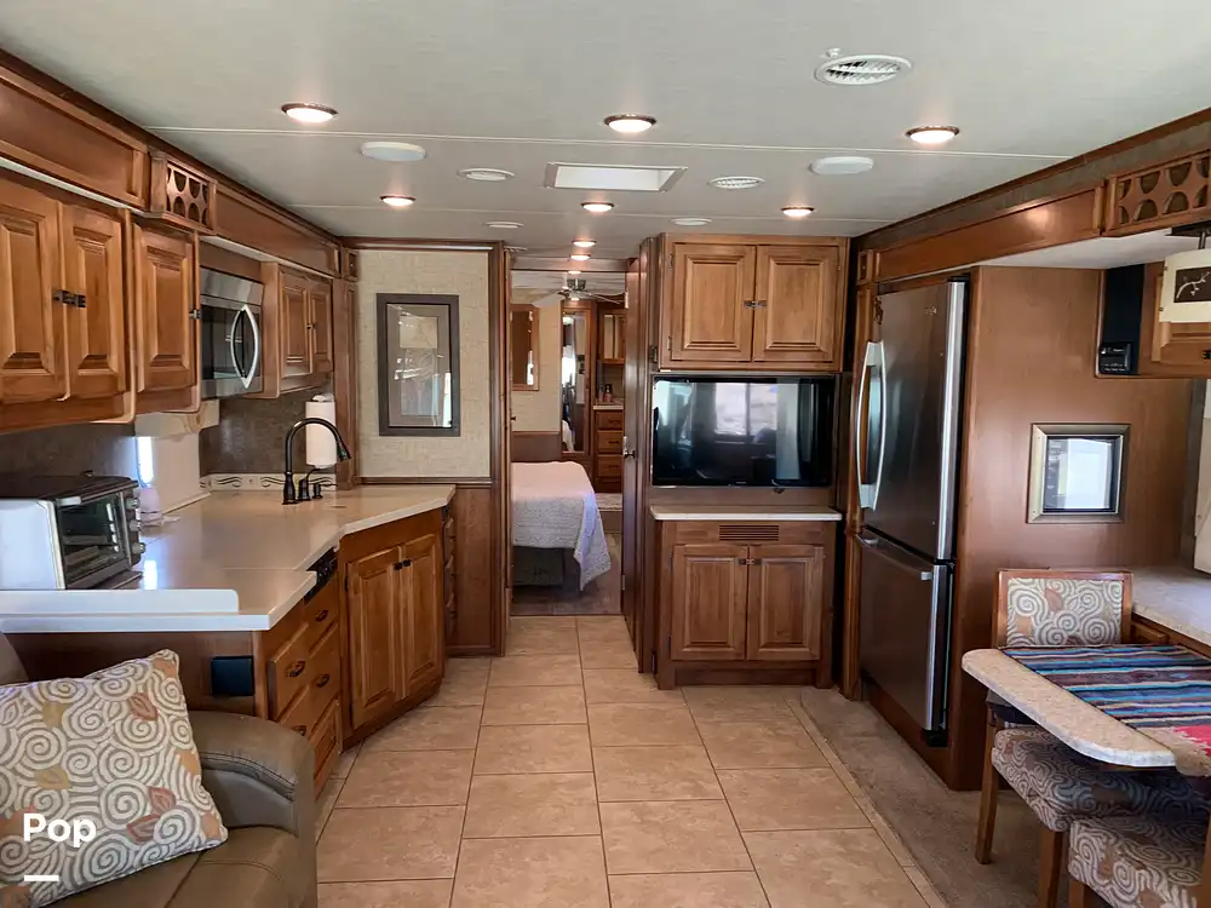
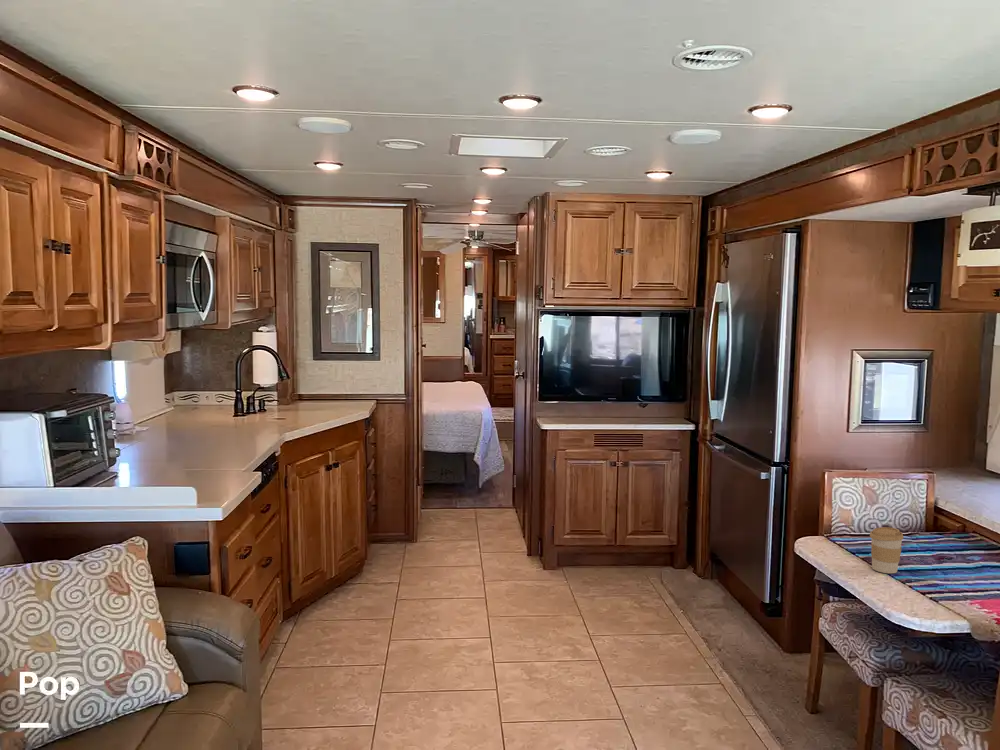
+ coffee cup (885, 549)
